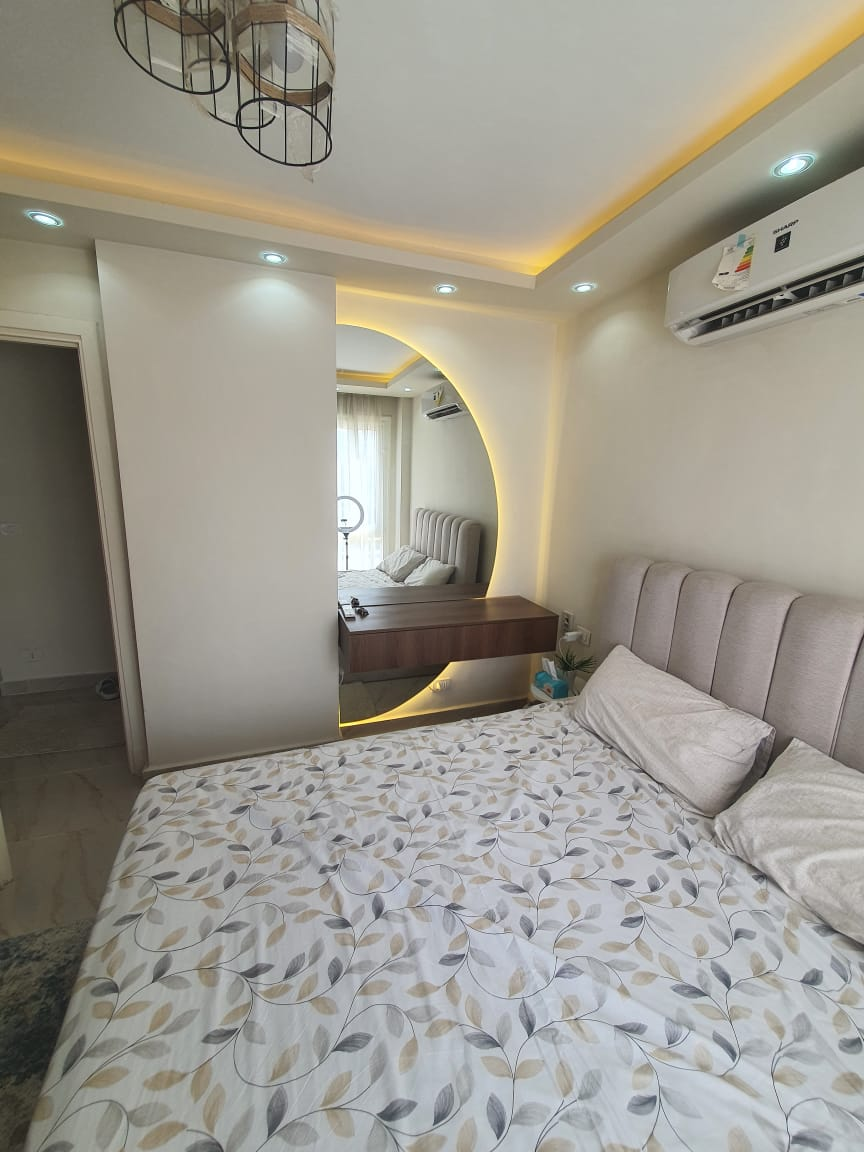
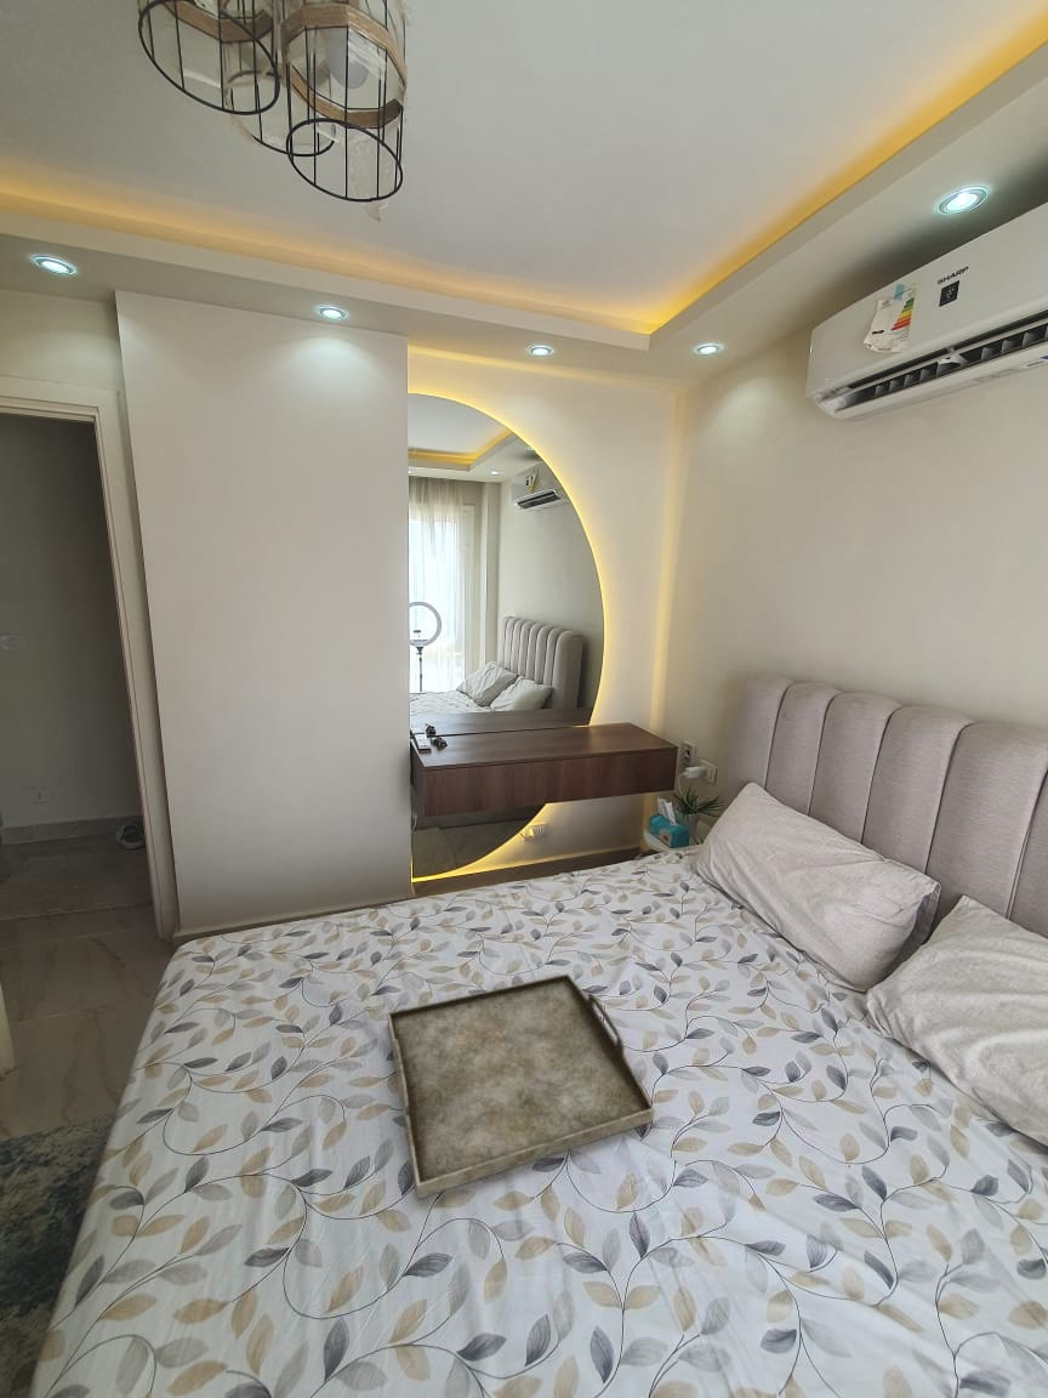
+ serving tray (508, 1052)
